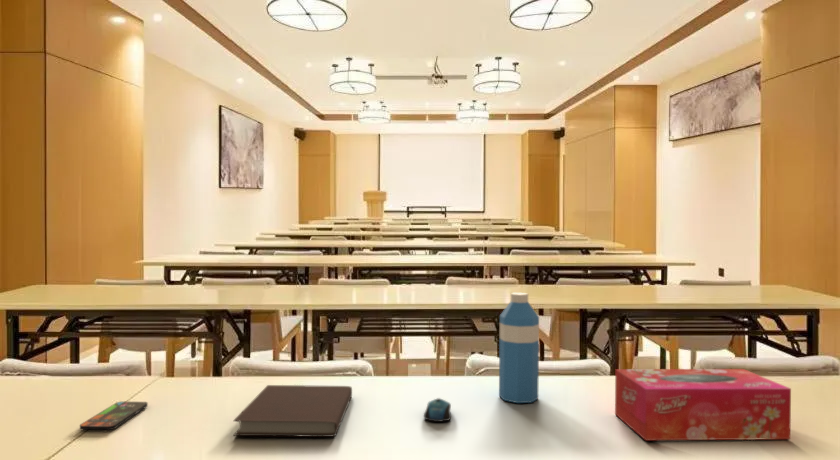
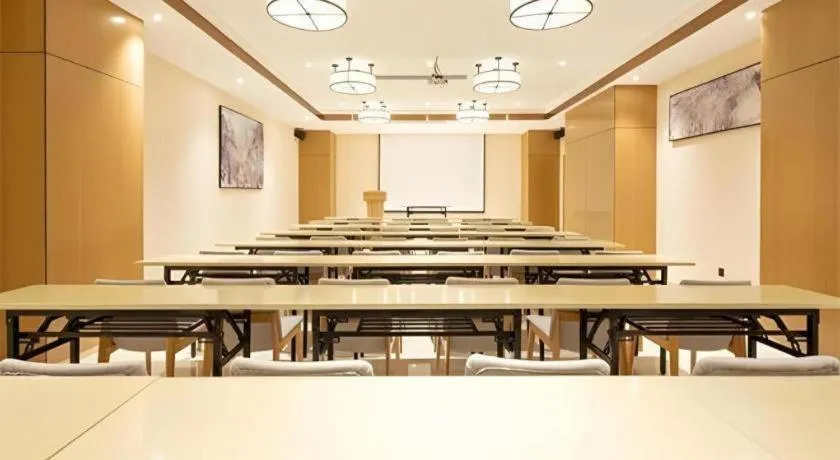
- smartphone (115, 415)
- tissue box (697, 402)
- water bottle (519, 345)
- notebook (298, 408)
- computer mouse (437, 406)
